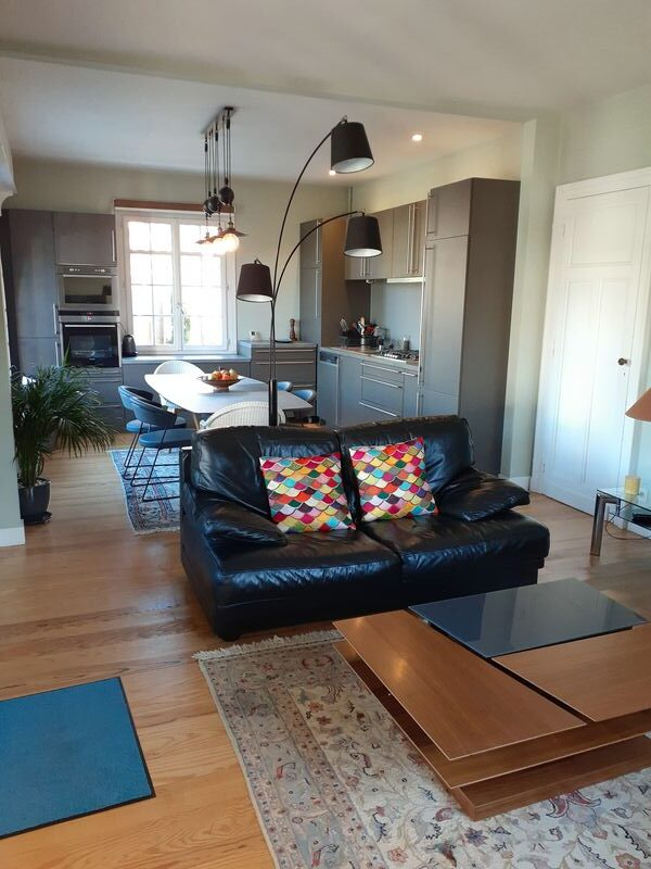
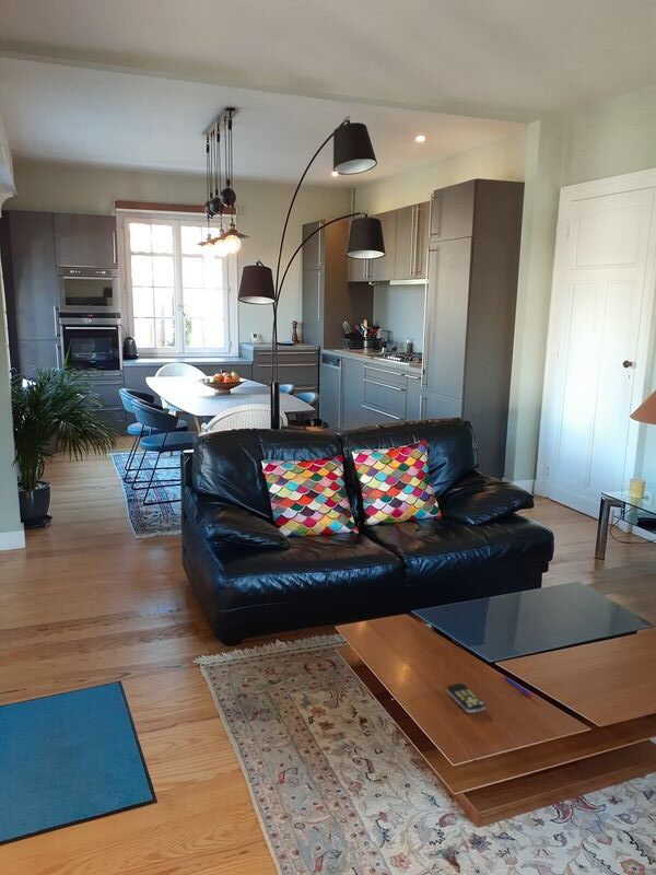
+ pen (516, 685)
+ remote control (465, 697)
